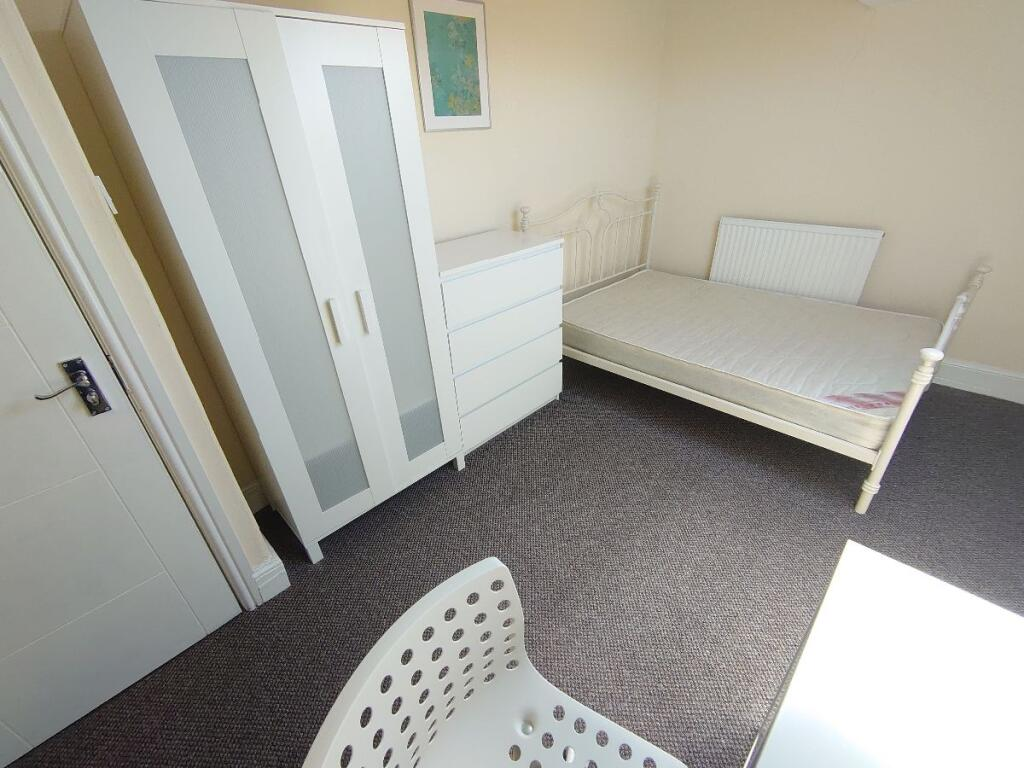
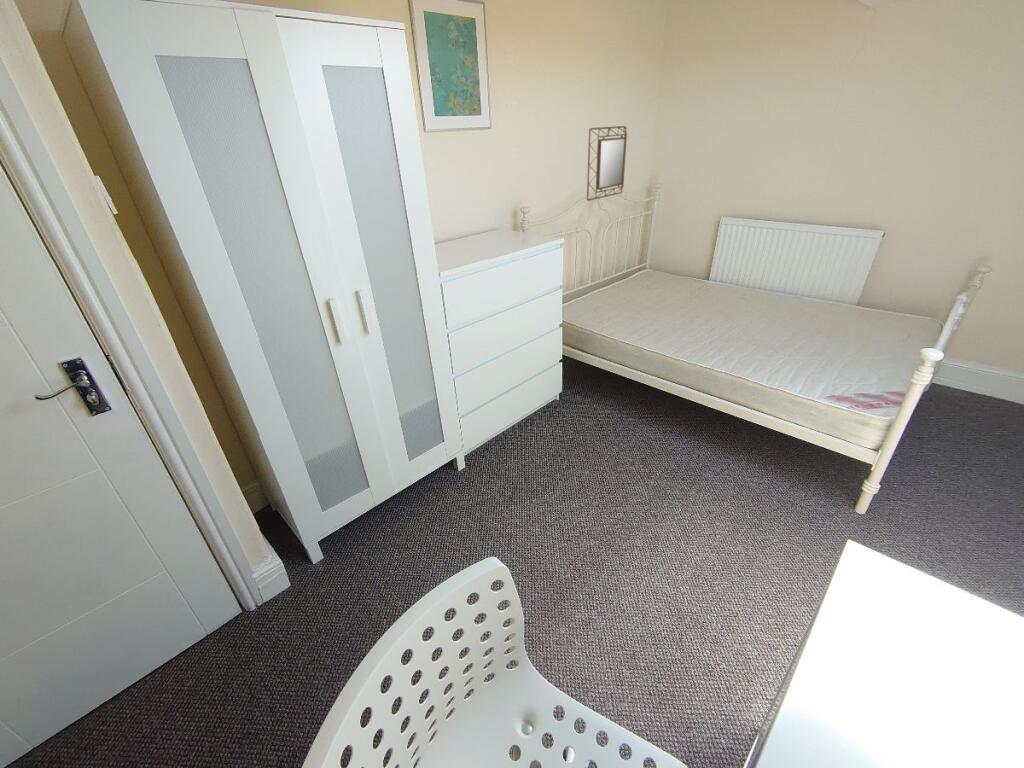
+ home mirror (609, 163)
